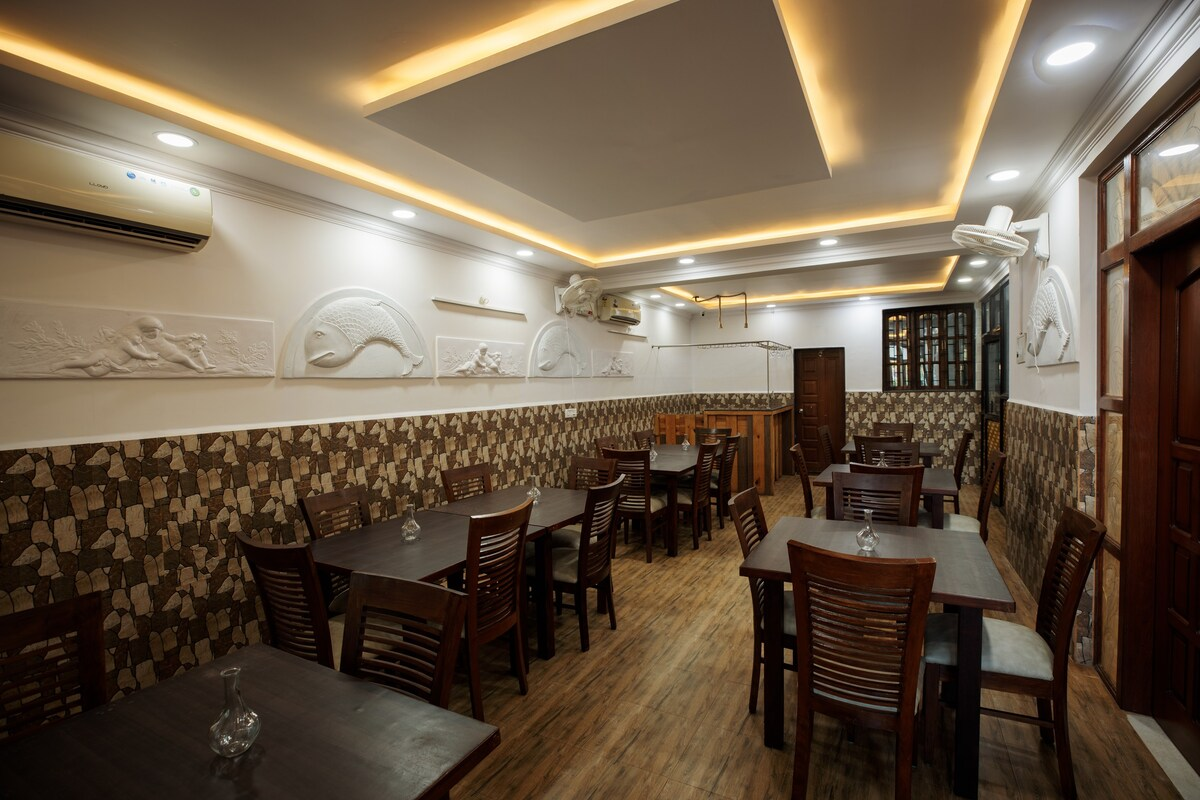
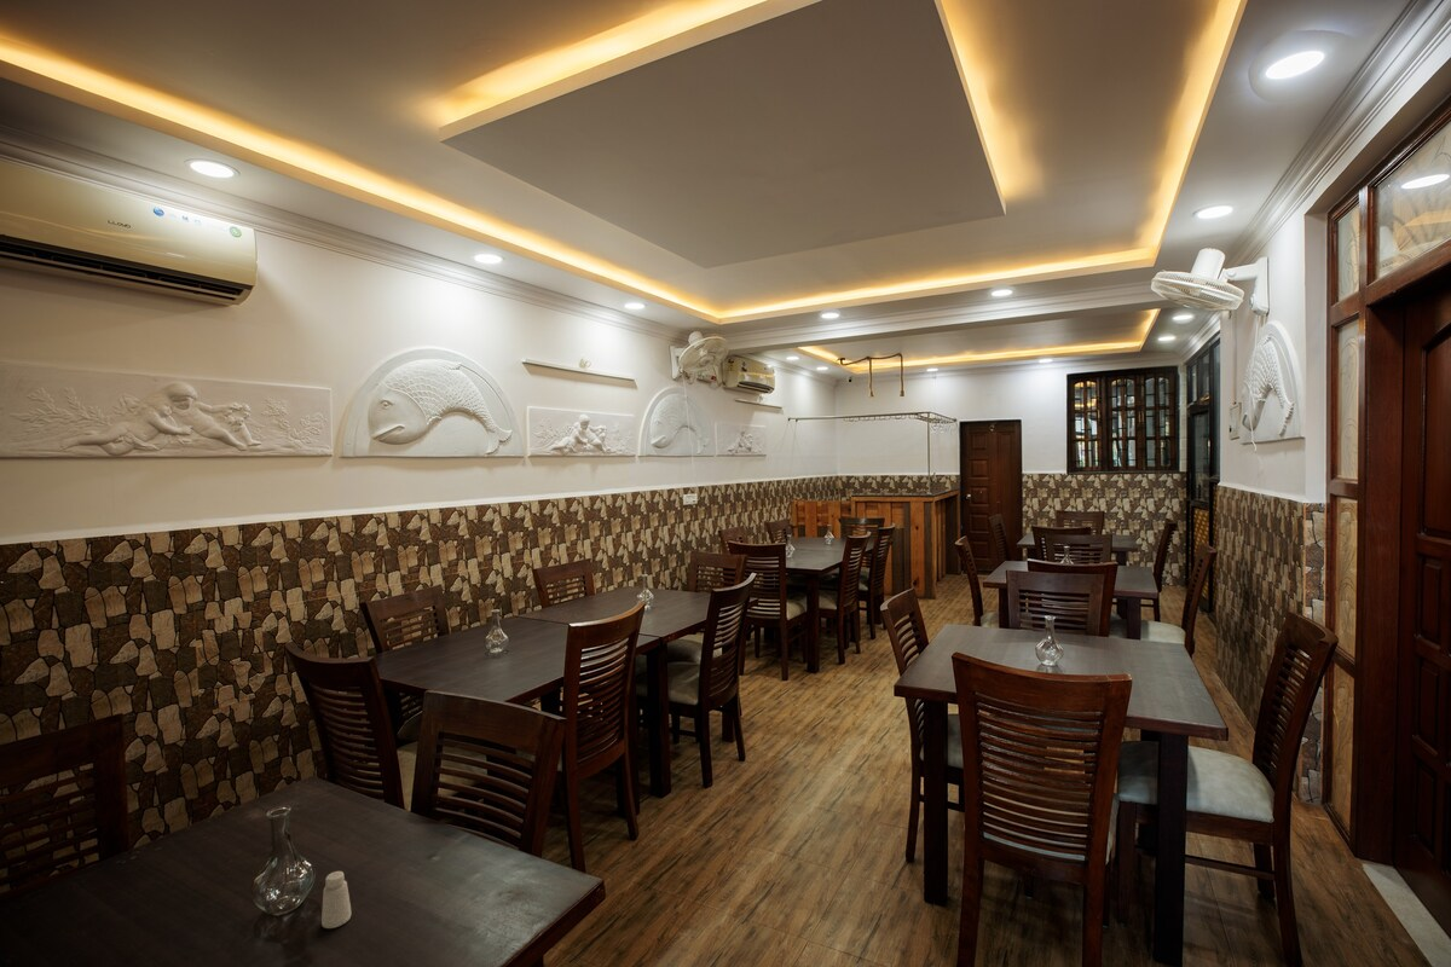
+ saltshaker (335, 897)
